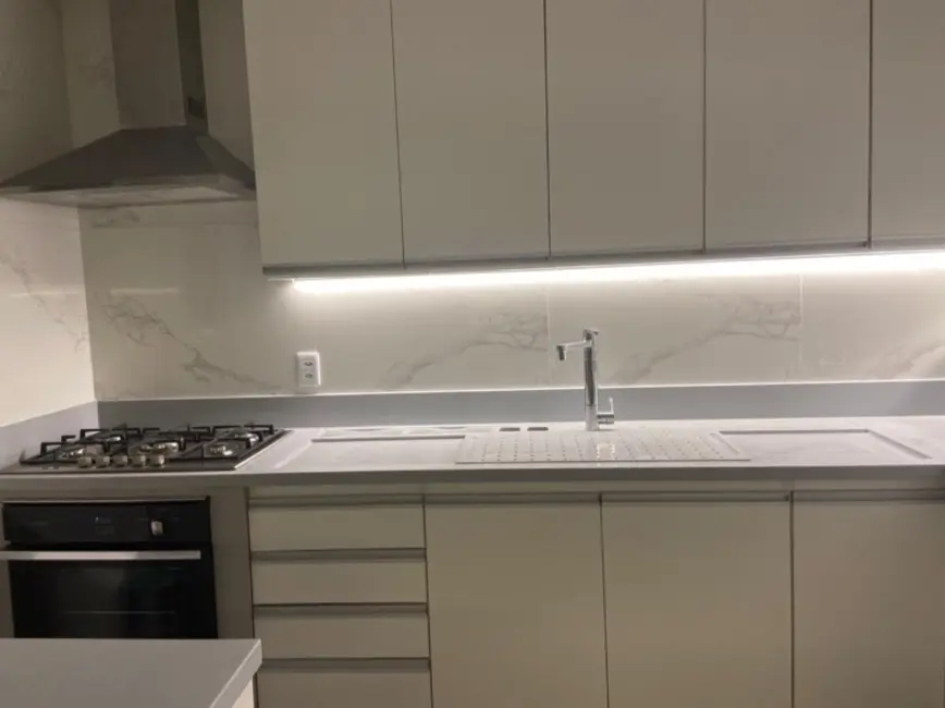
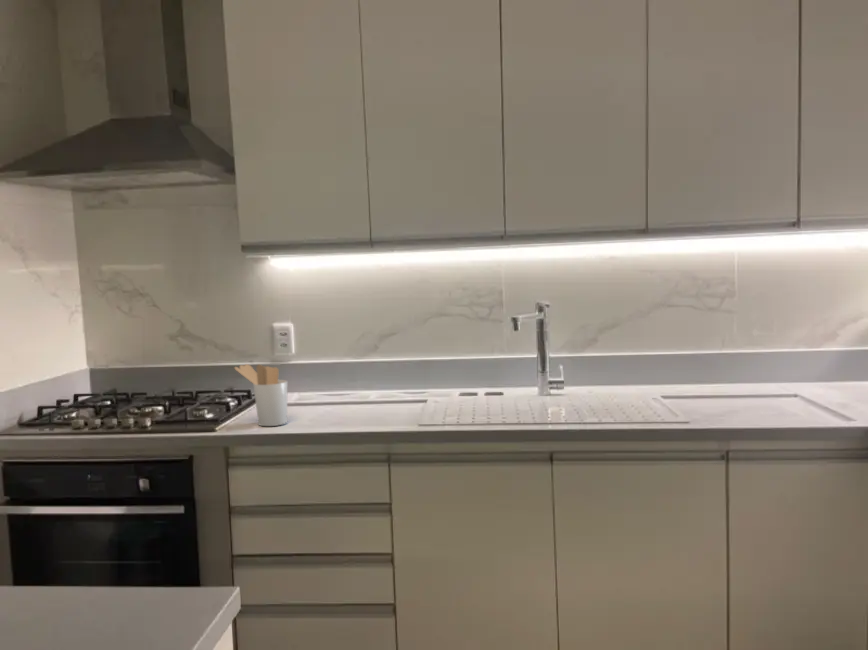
+ utensil holder (262, 392)
